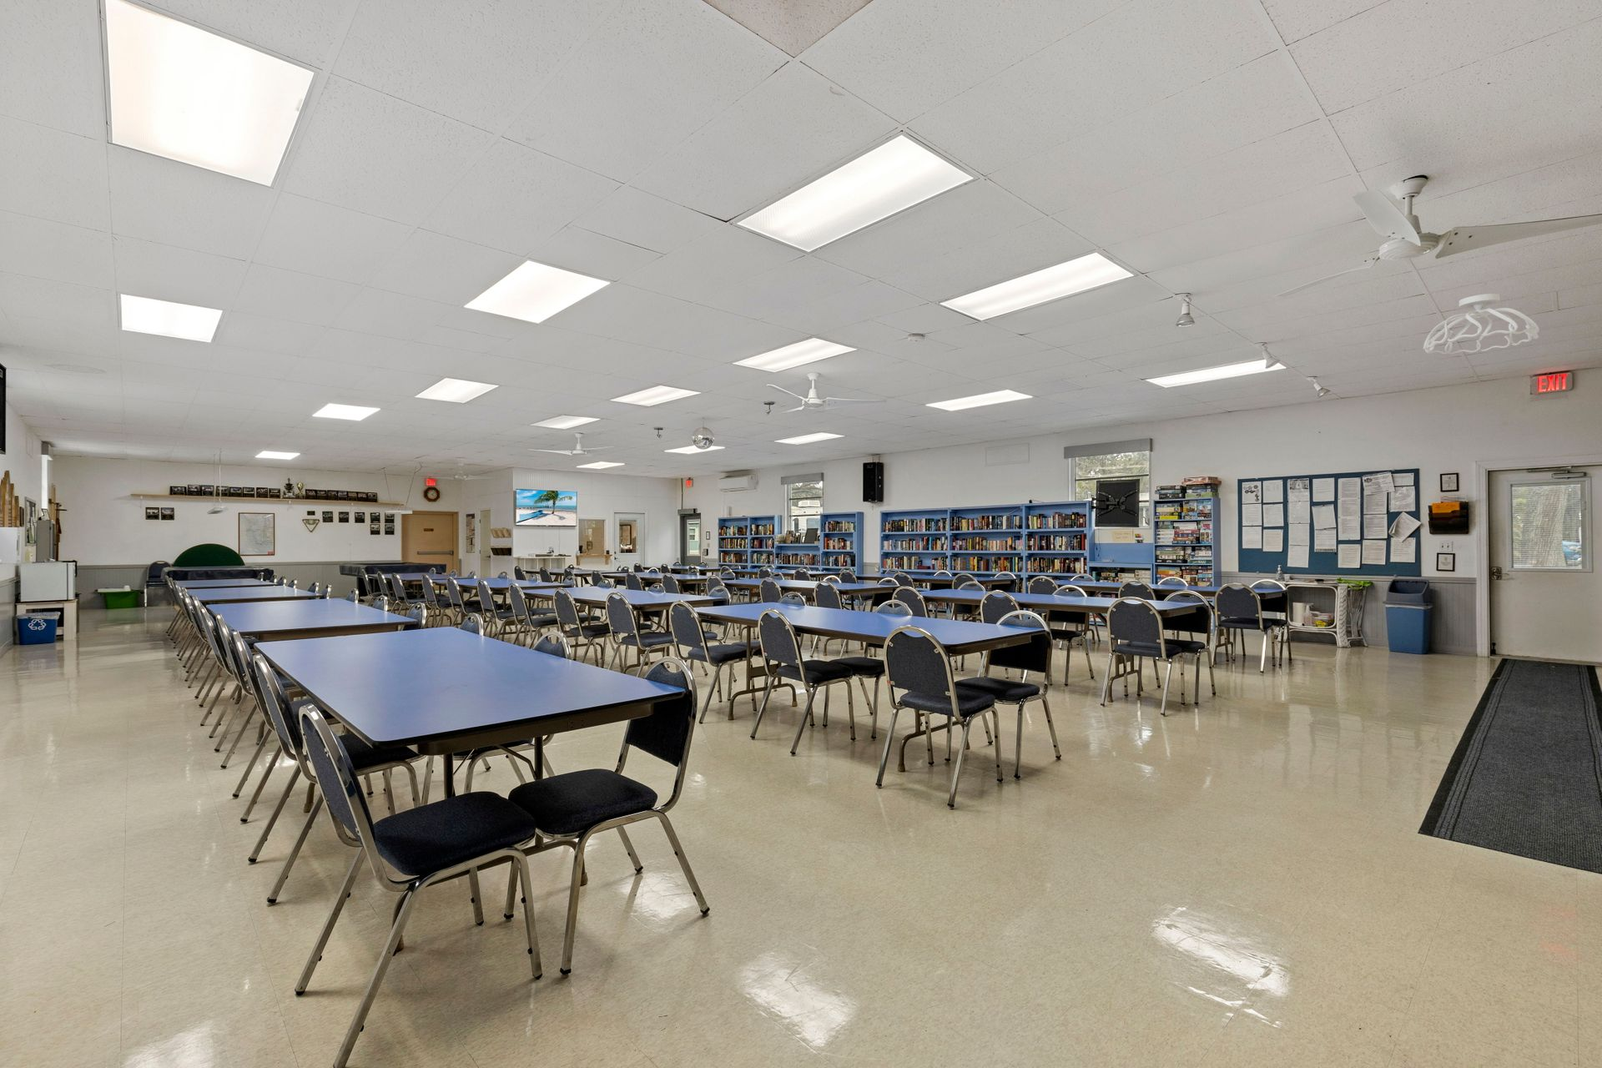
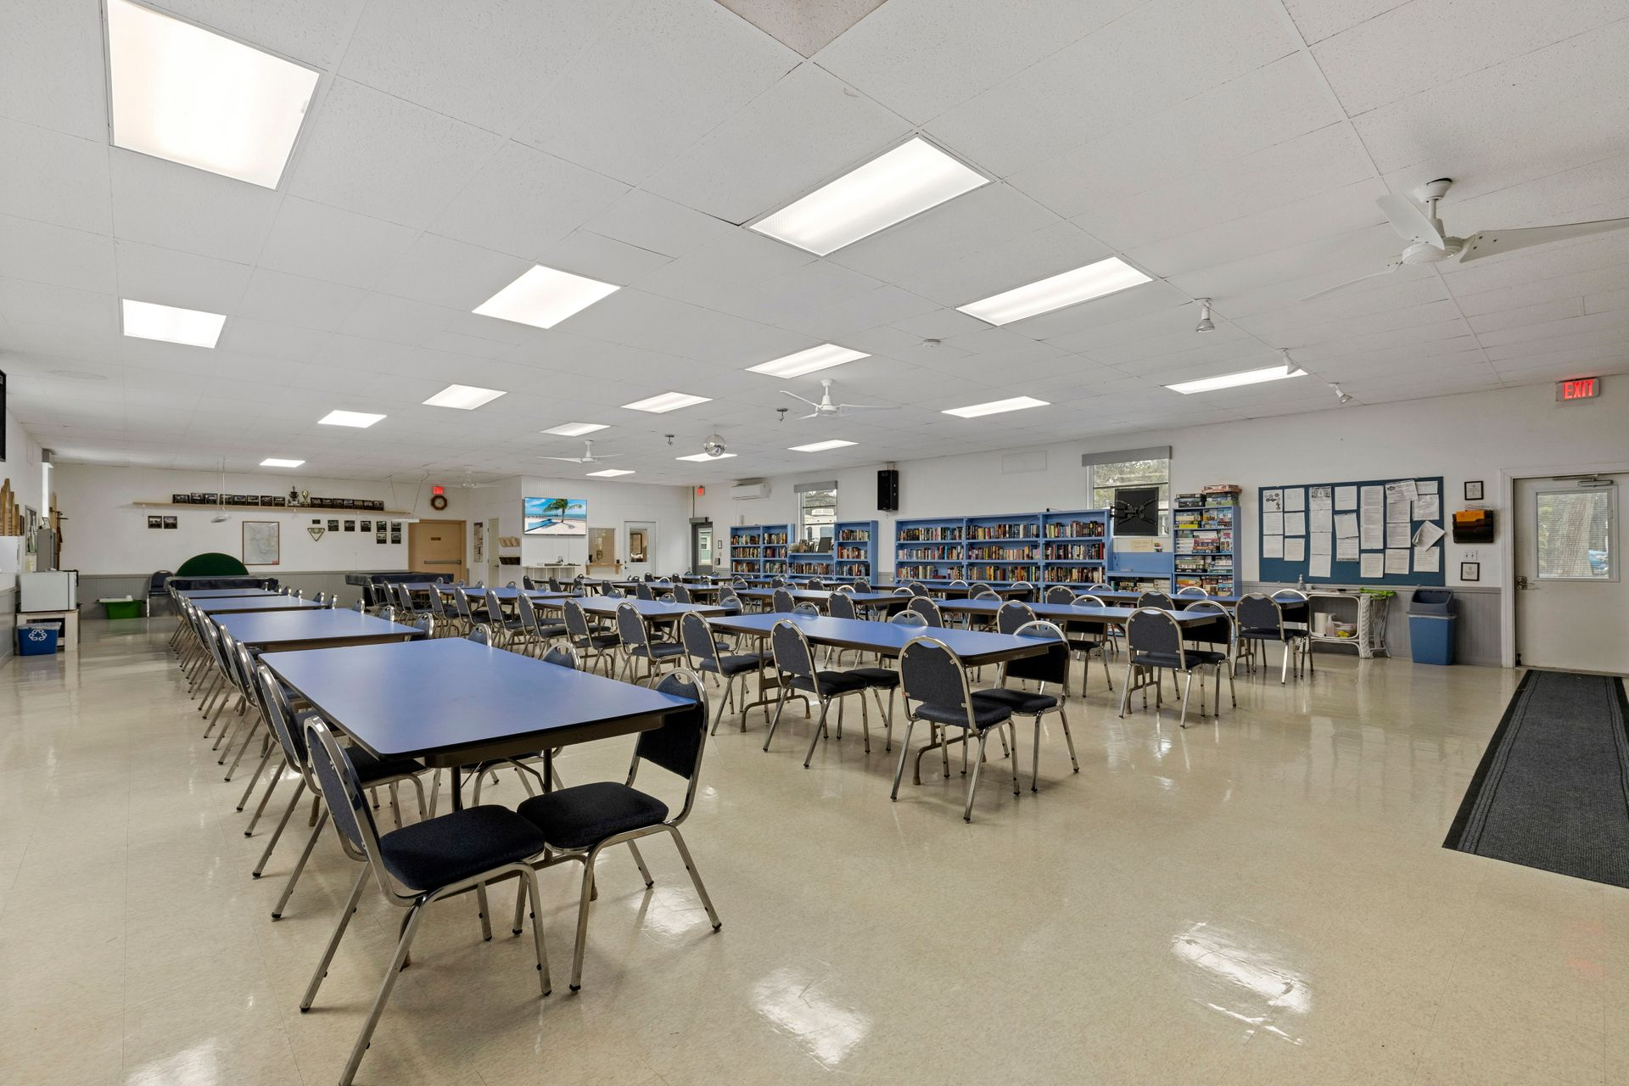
- ceiling light fixture (1478, 322)
